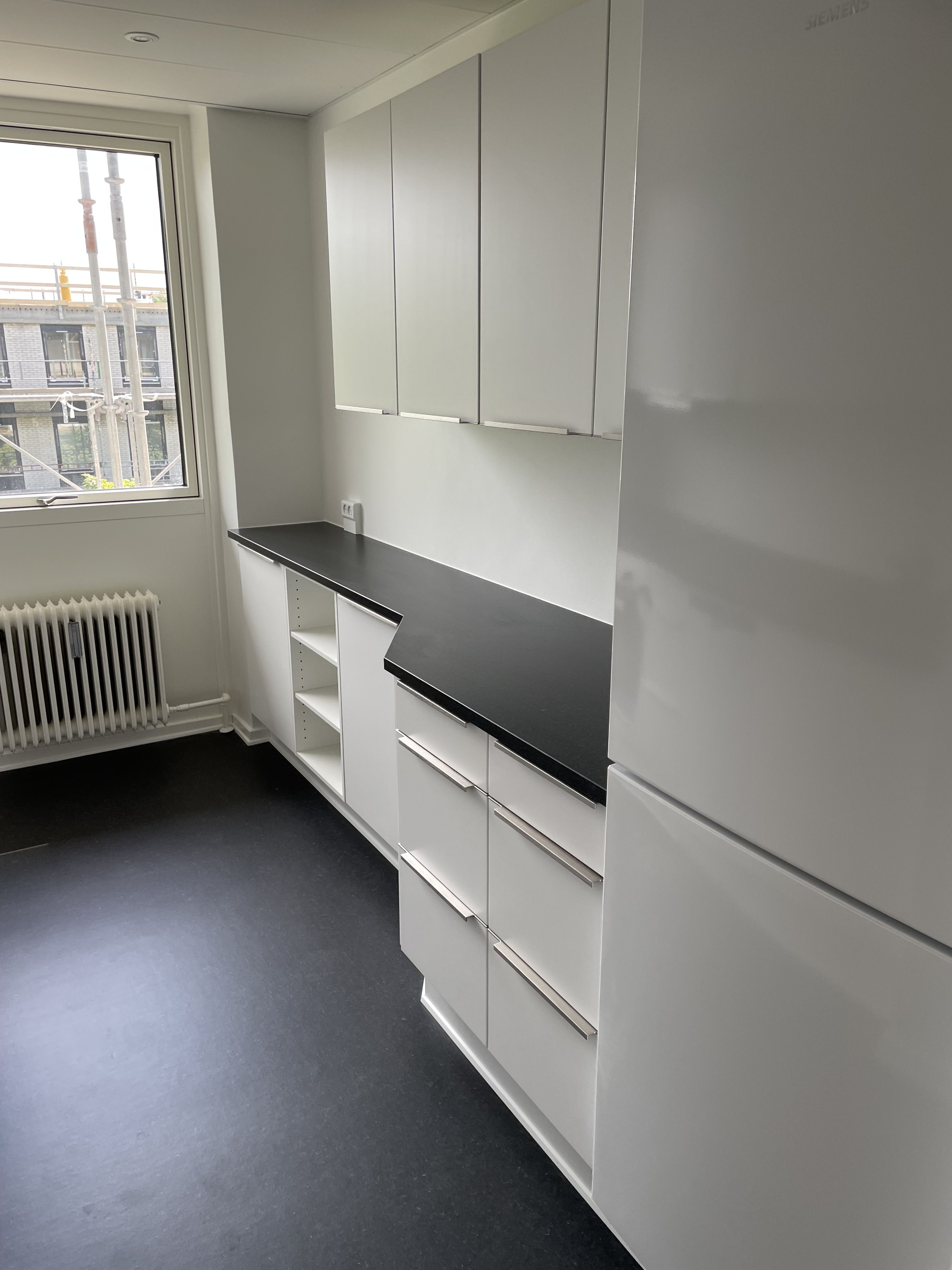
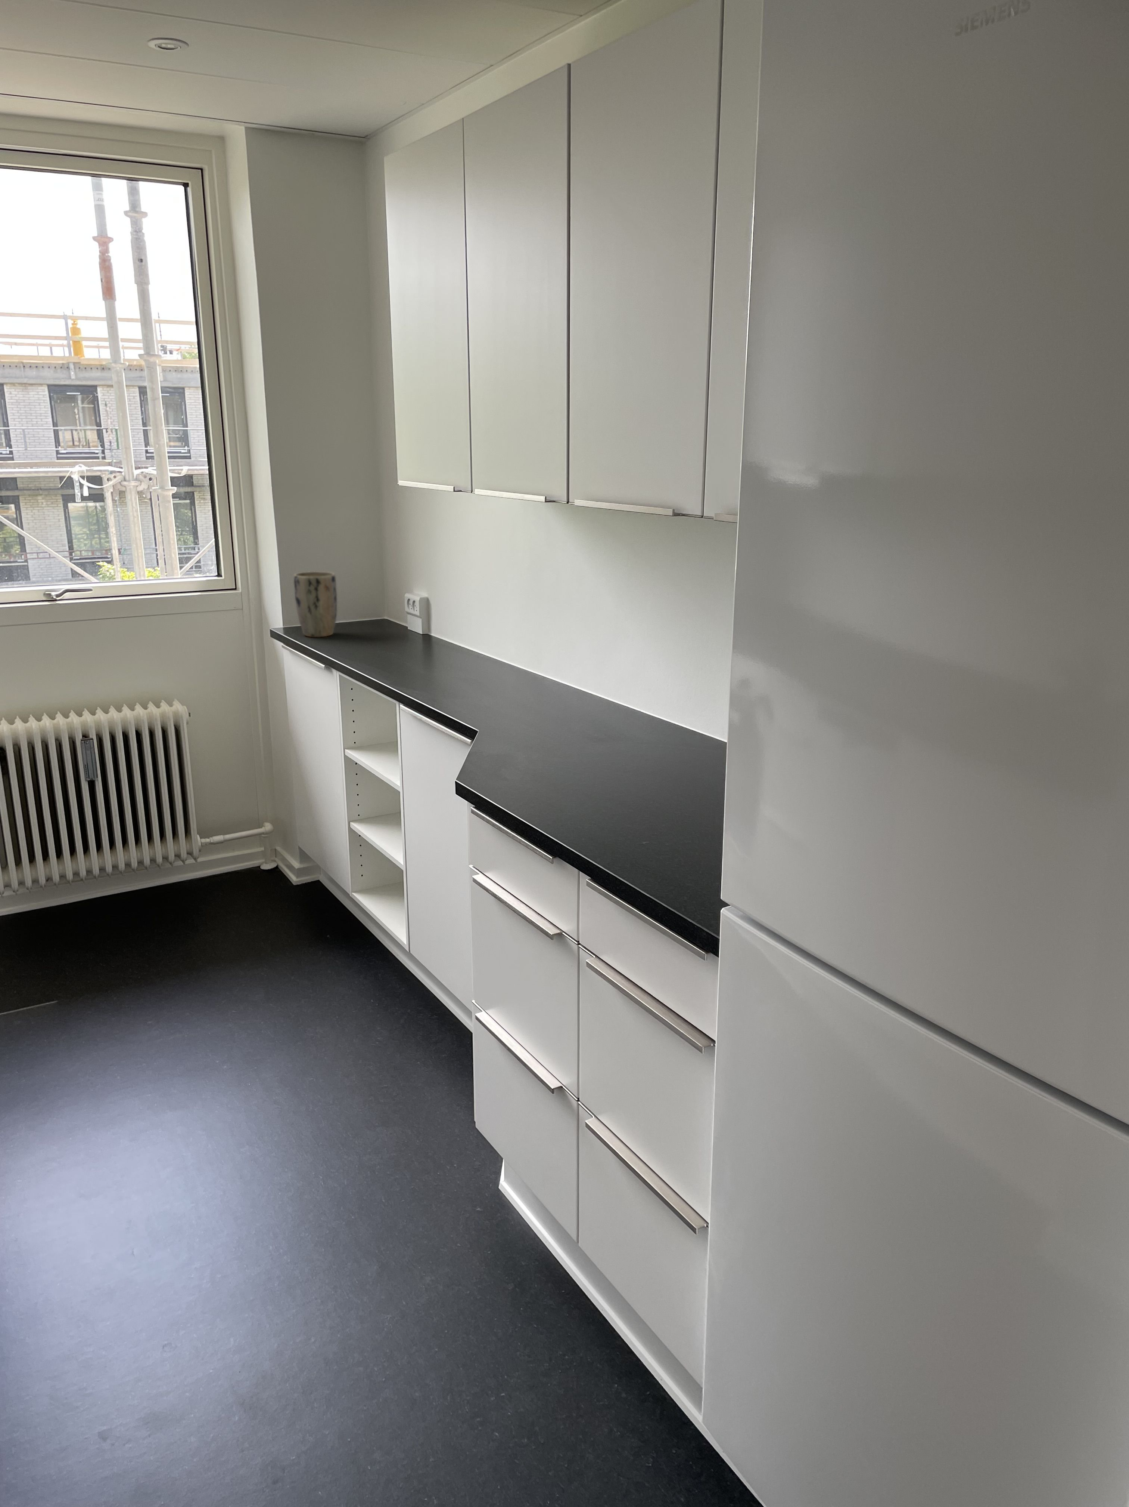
+ plant pot (317, 604)
